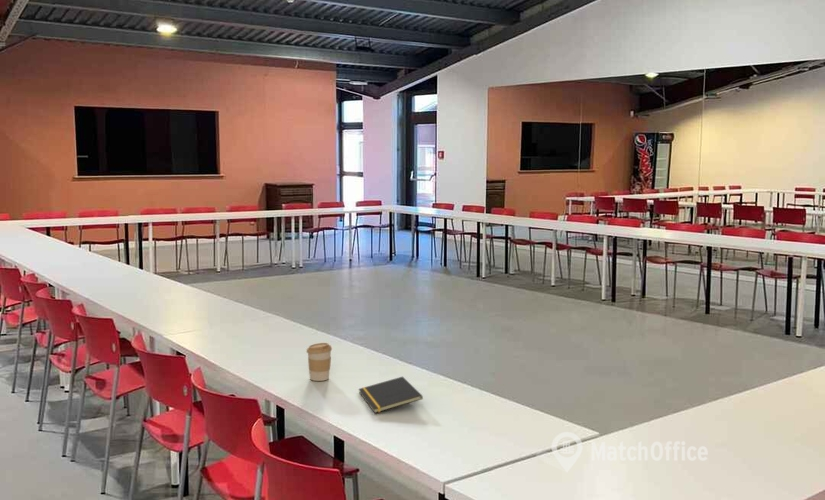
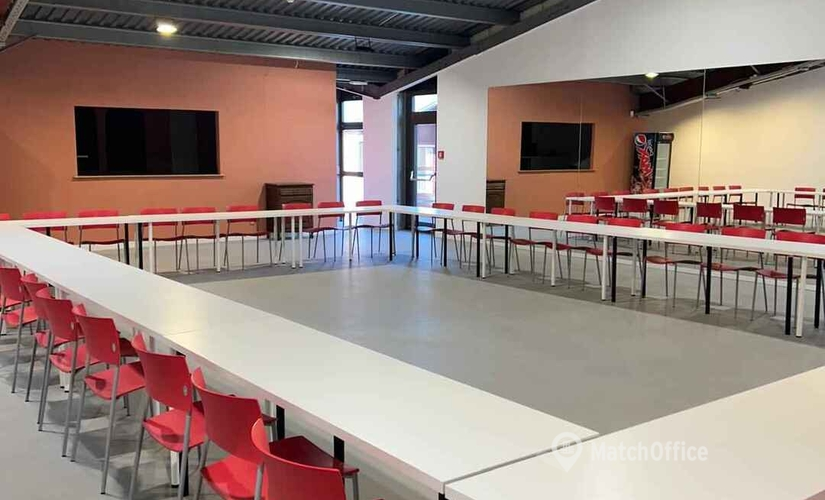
- coffee cup (319, 361)
- notepad (389, 393)
